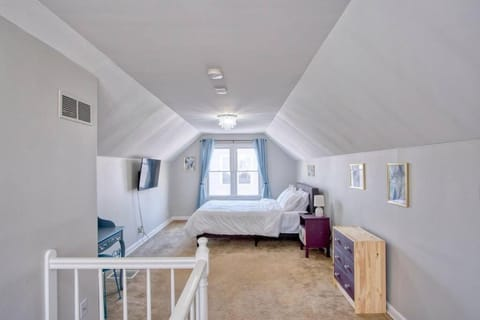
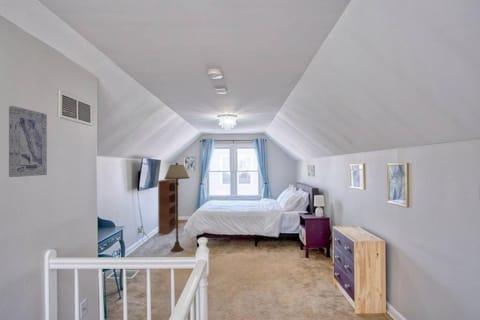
+ floor lamp (177, 206)
+ bookcase (168, 204)
+ wall art (29, 143)
